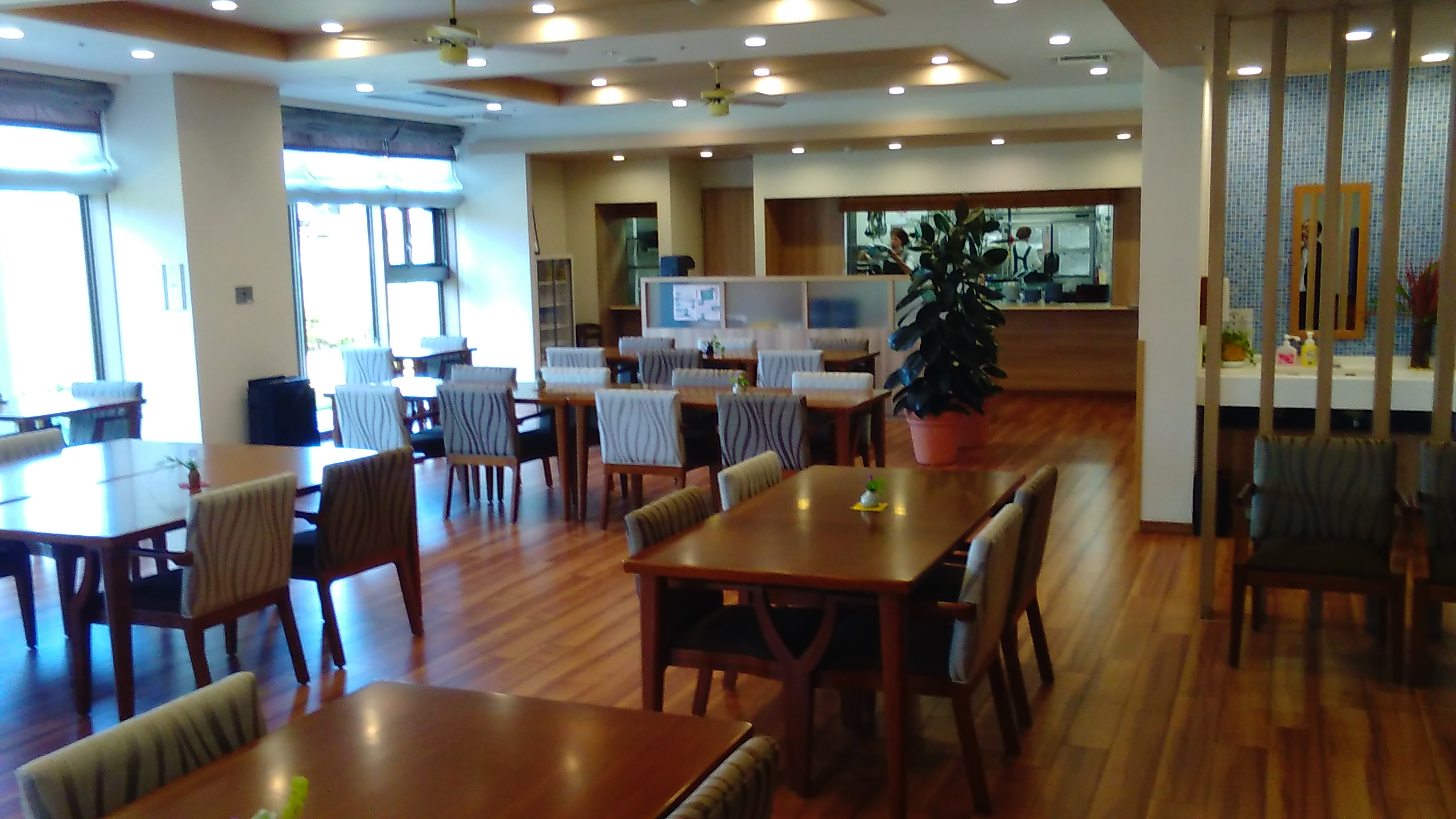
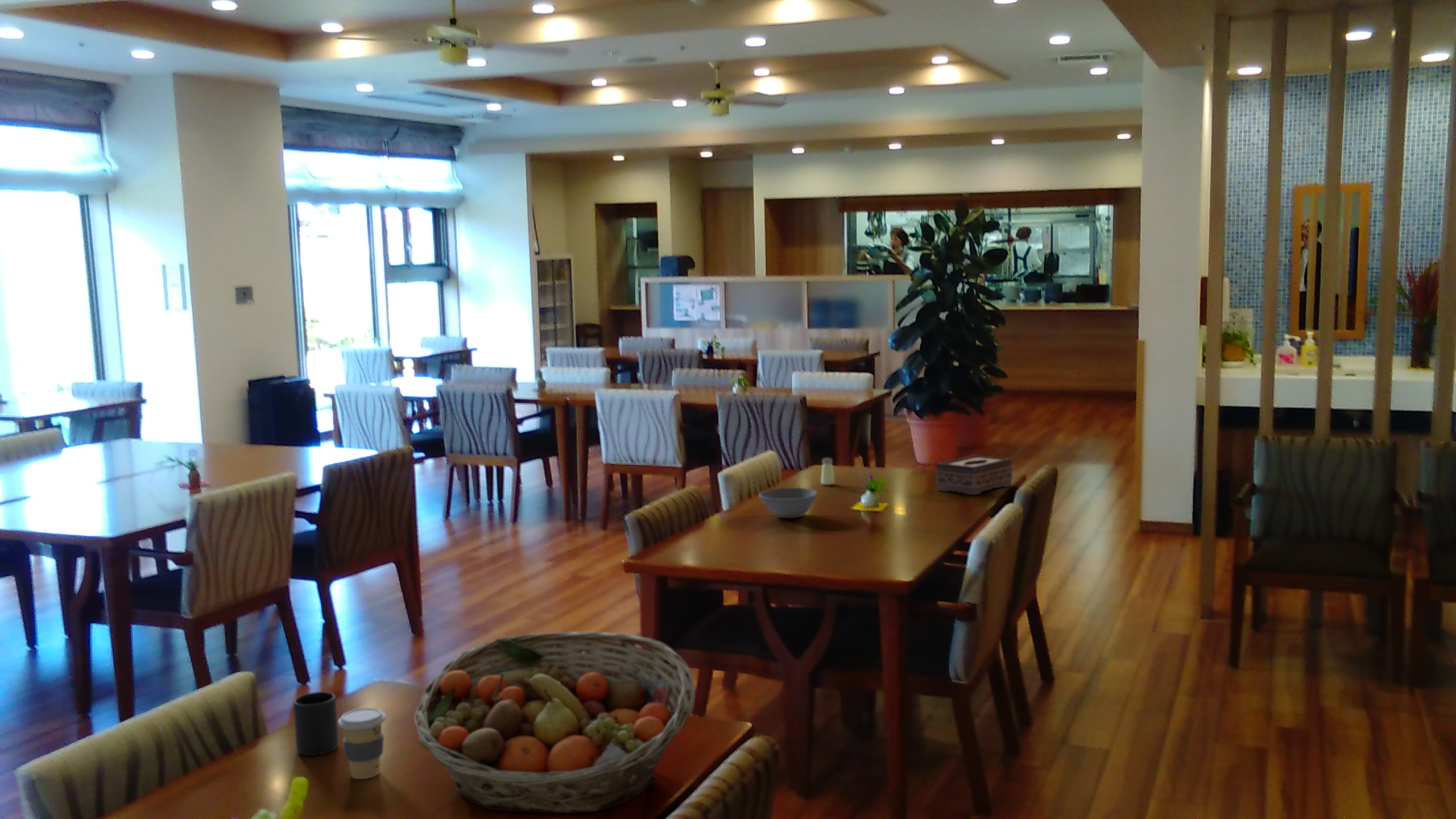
+ coffee cup (363, 744)
+ bowl (788, 504)
+ fruit basket (556, 719)
+ tissue box (974, 474)
+ mug (318, 719)
+ saltshaker (828, 471)
